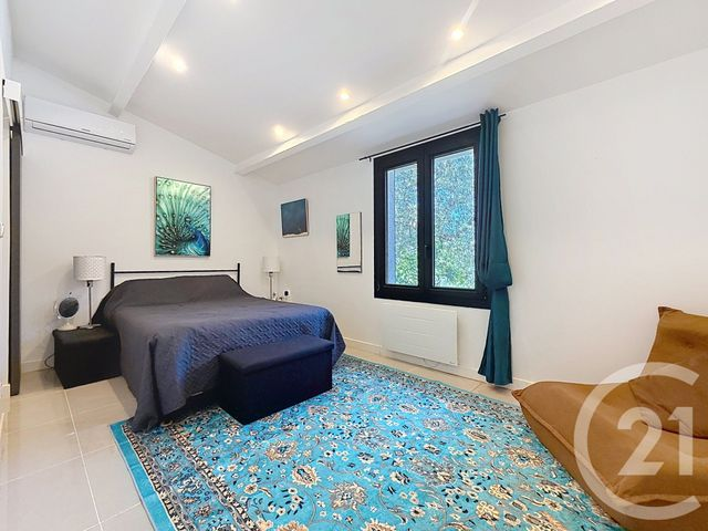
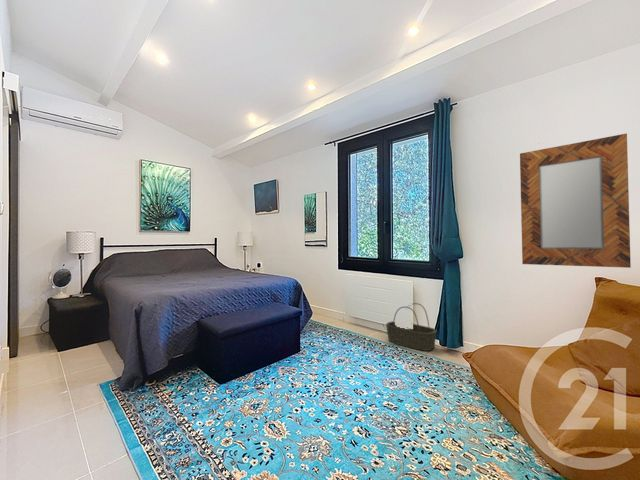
+ home mirror (569, 205)
+ basket (413, 324)
